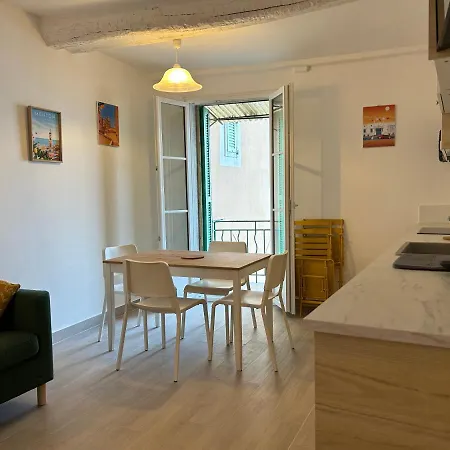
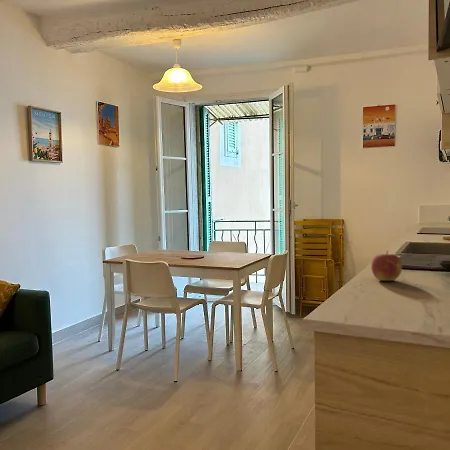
+ apple (386, 265)
